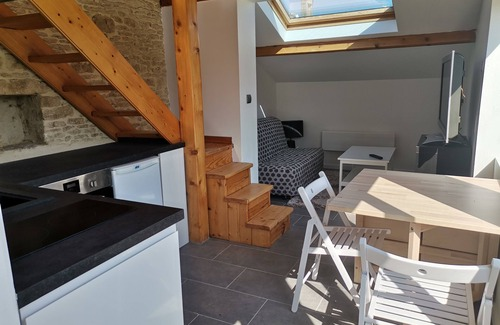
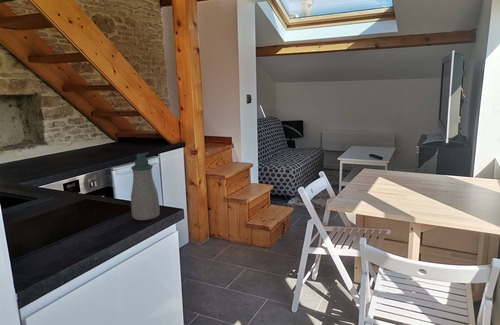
+ soap bottle (143, 186)
